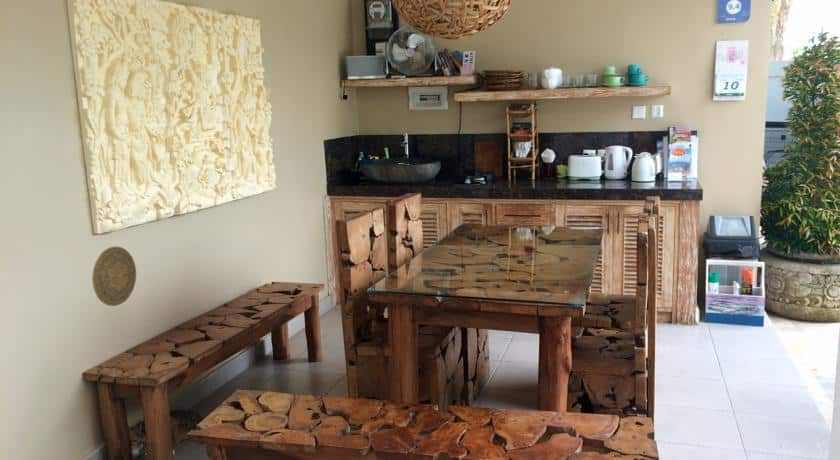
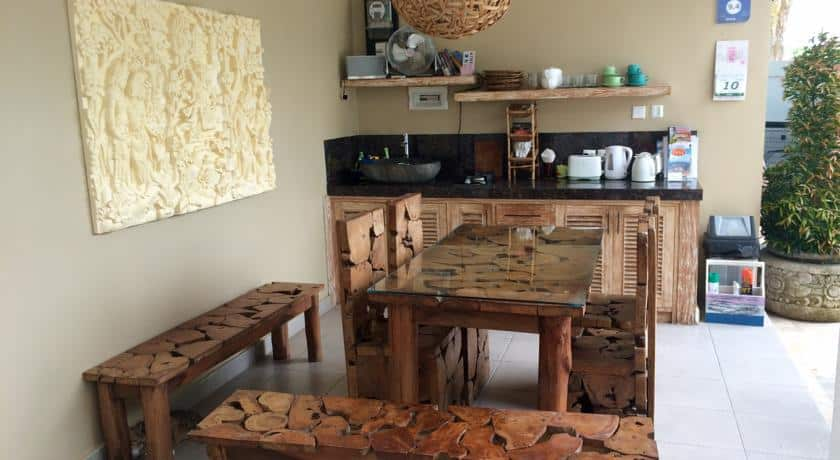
- decorative plate (117, 276)
